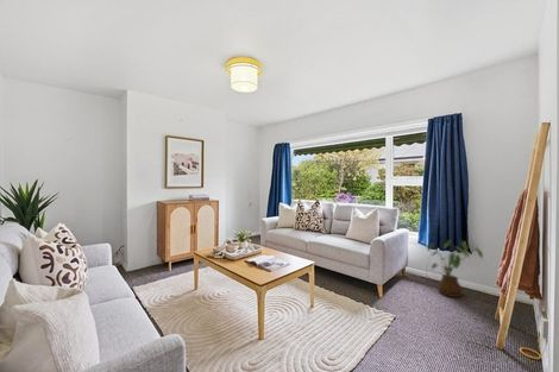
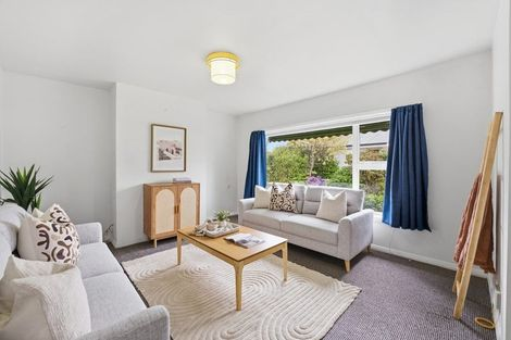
- house plant (452, 267)
